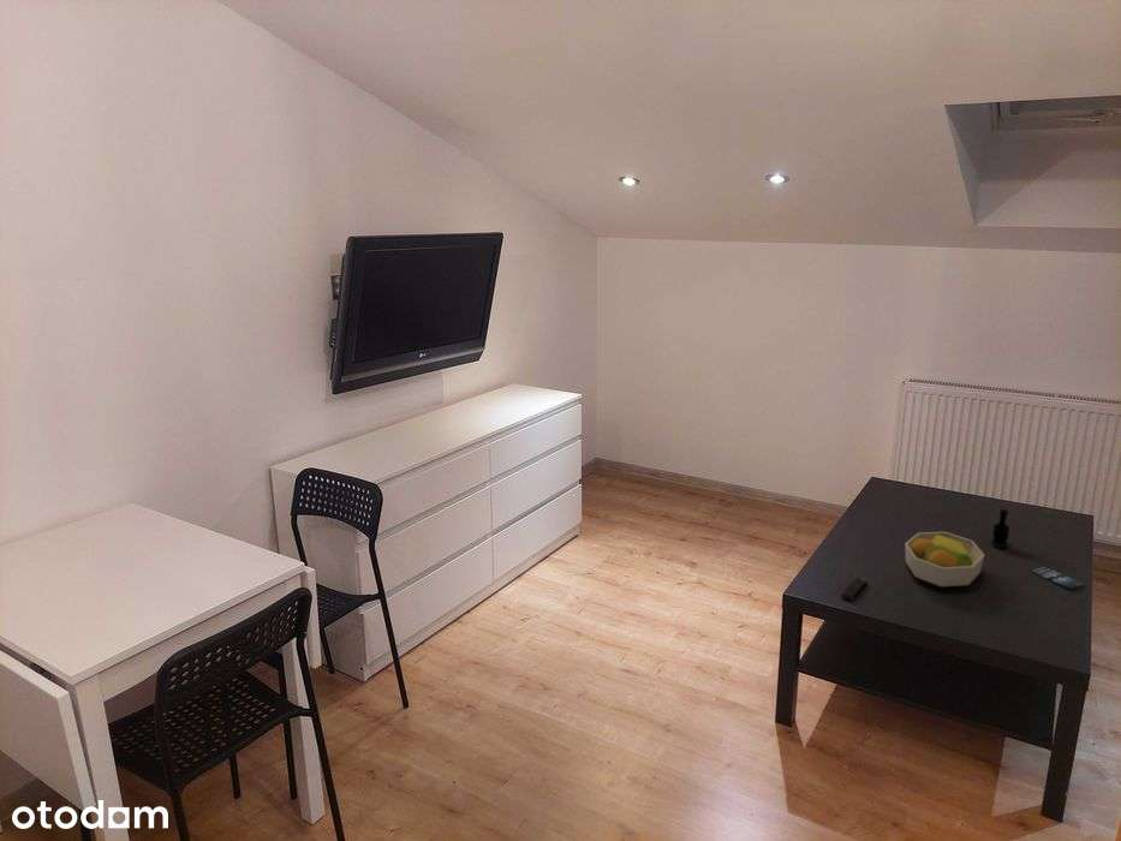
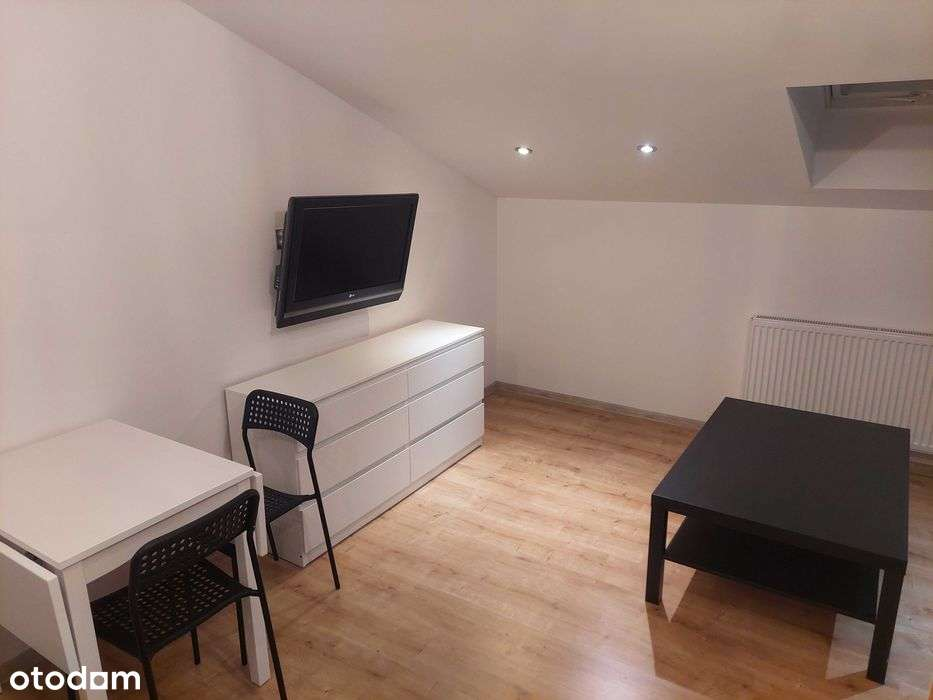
- smartphone (1056, 577)
- remote control (854, 586)
- fruit bowl (943, 555)
- bottle (1001, 527)
